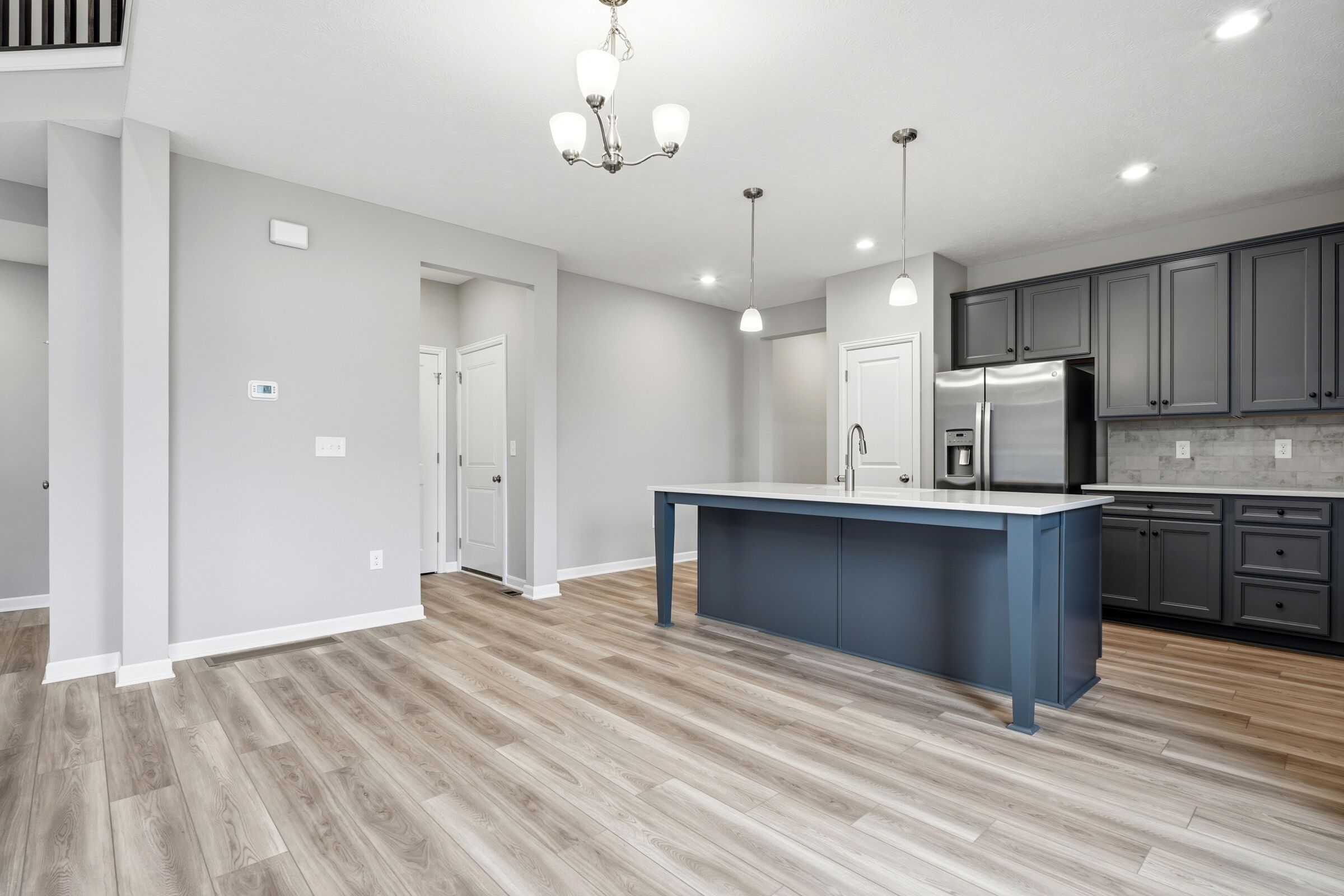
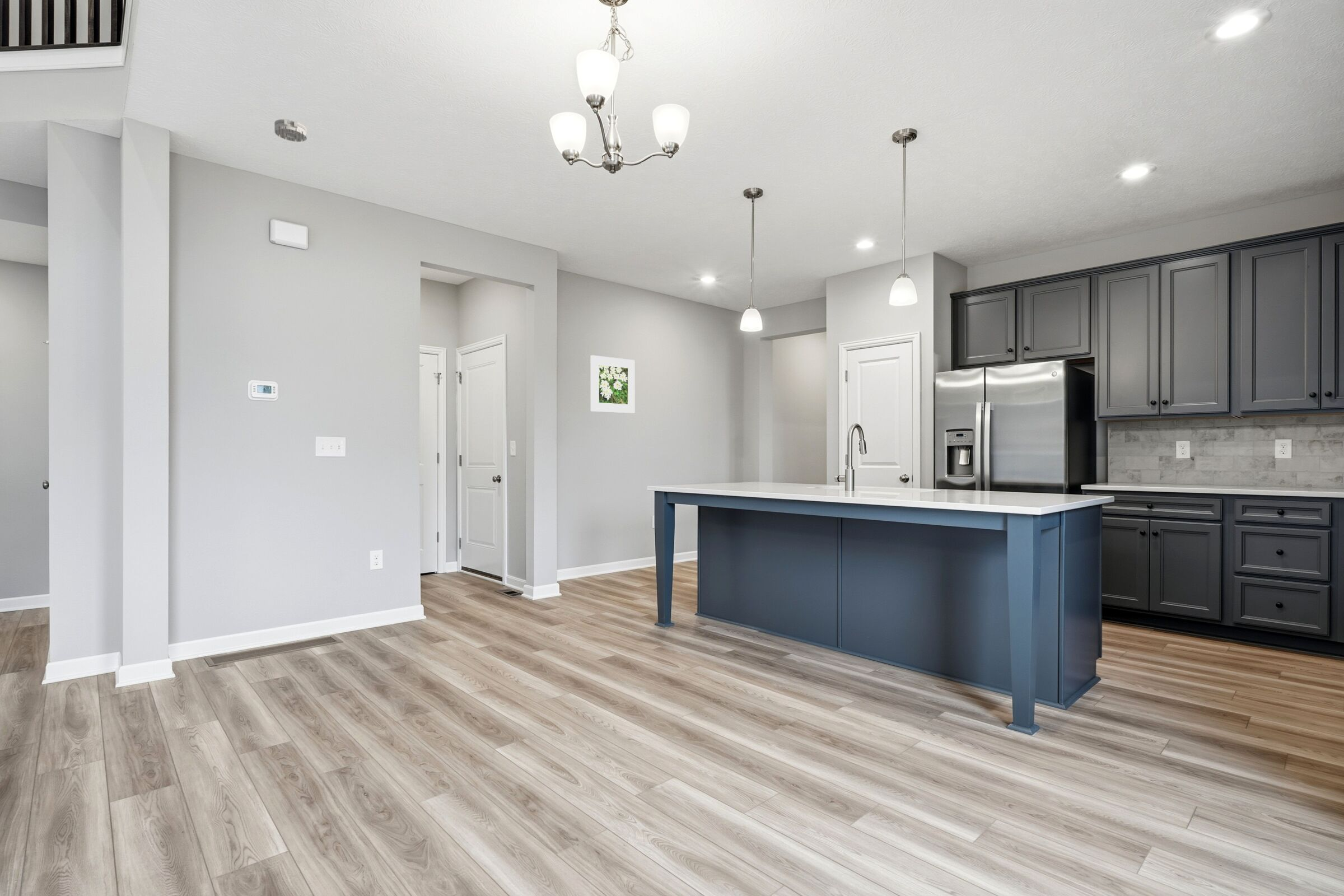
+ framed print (613, 385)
+ smoke detector (291, 130)
